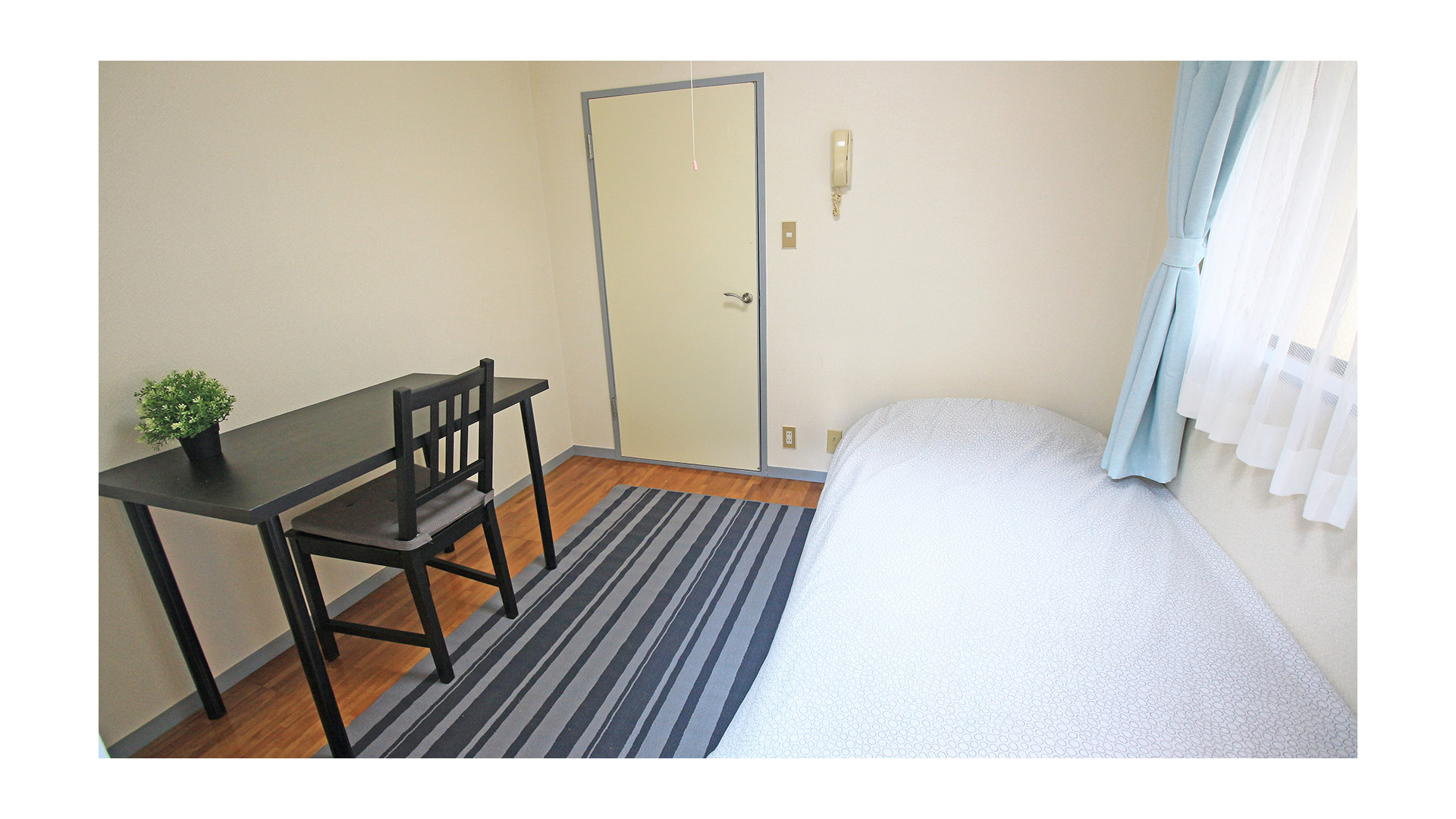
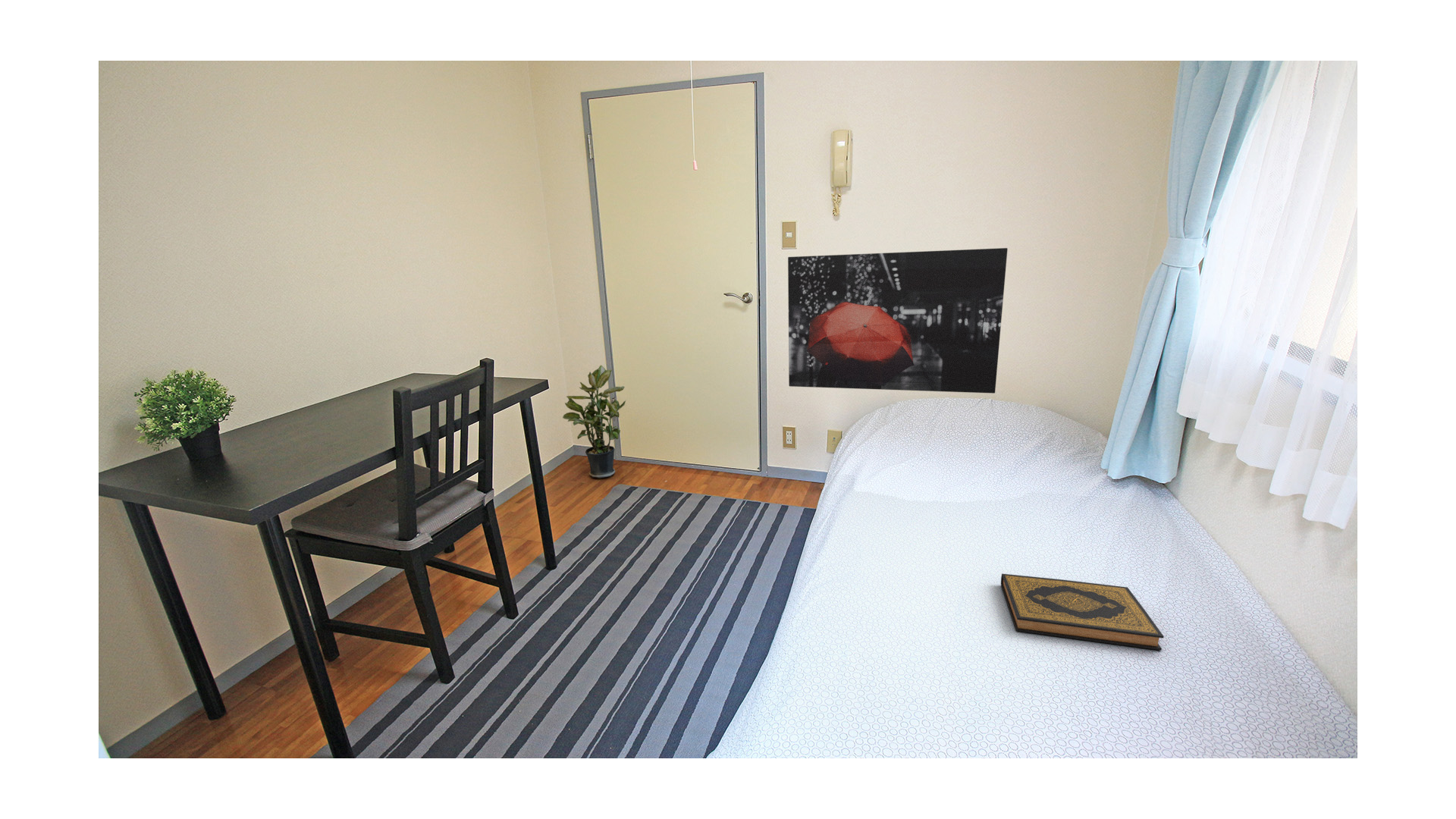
+ hardback book (1073, 607)
+ wall art (889, 322)
+ potted plant (597, 421)
